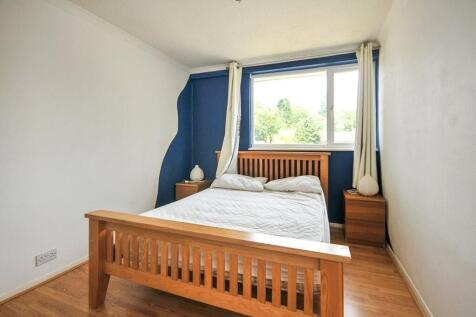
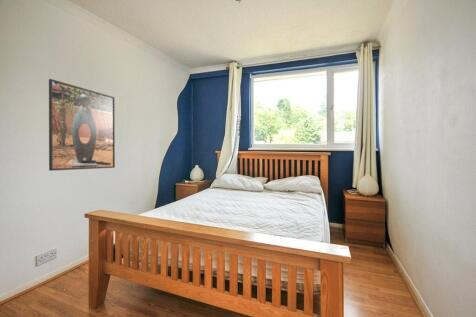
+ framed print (86, 129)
